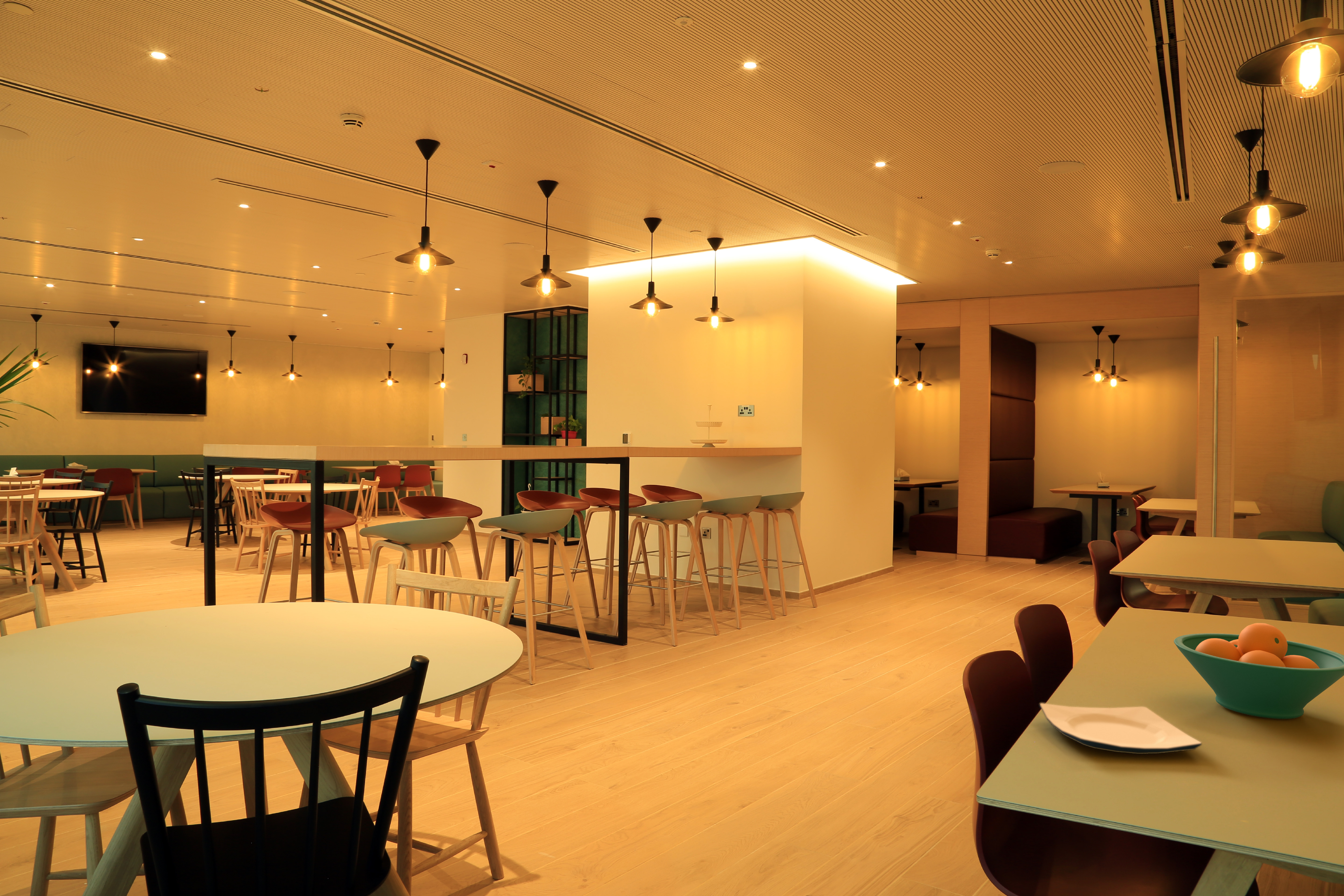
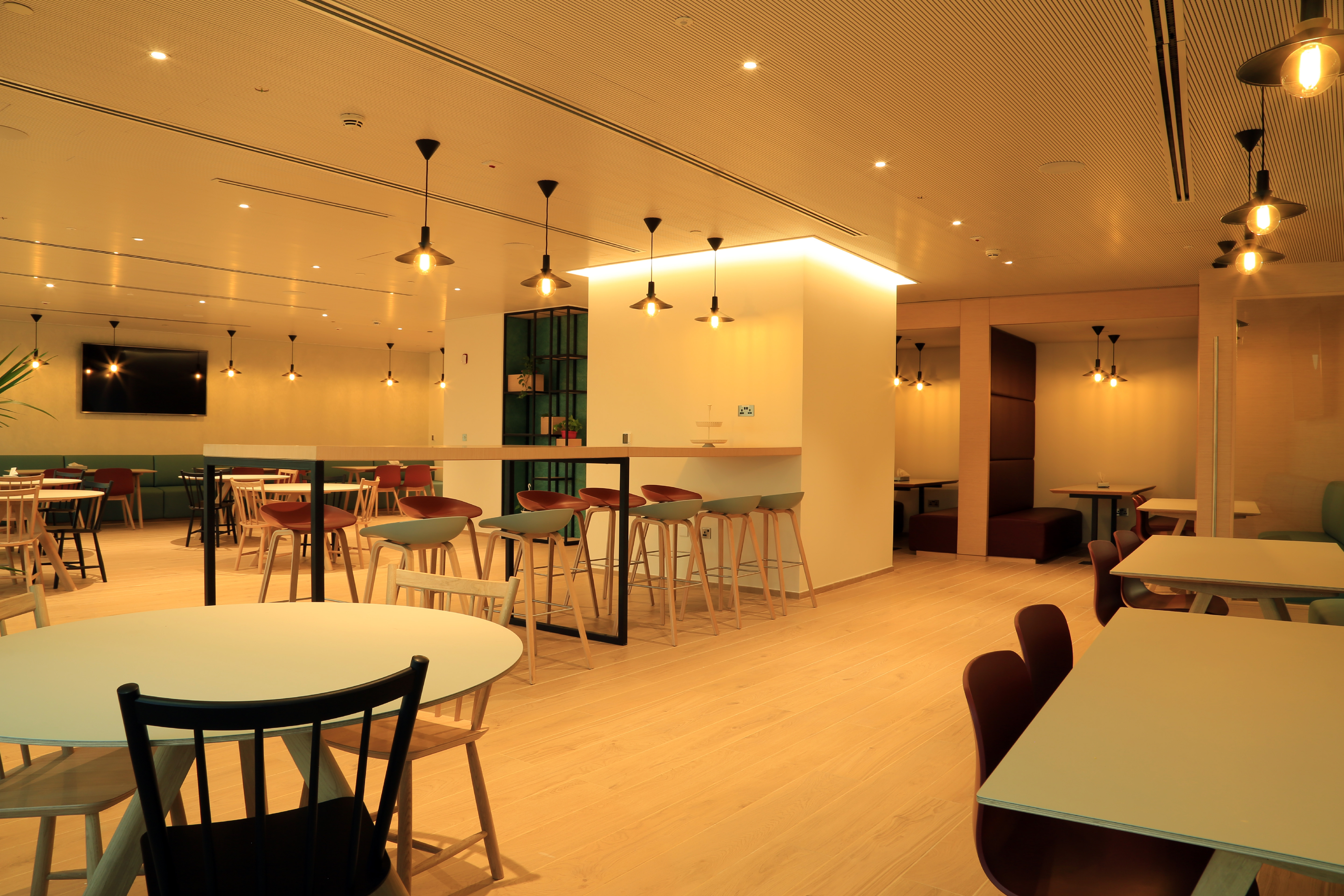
- fruit bowl (1259, 666)
- plate (1115, 730)
